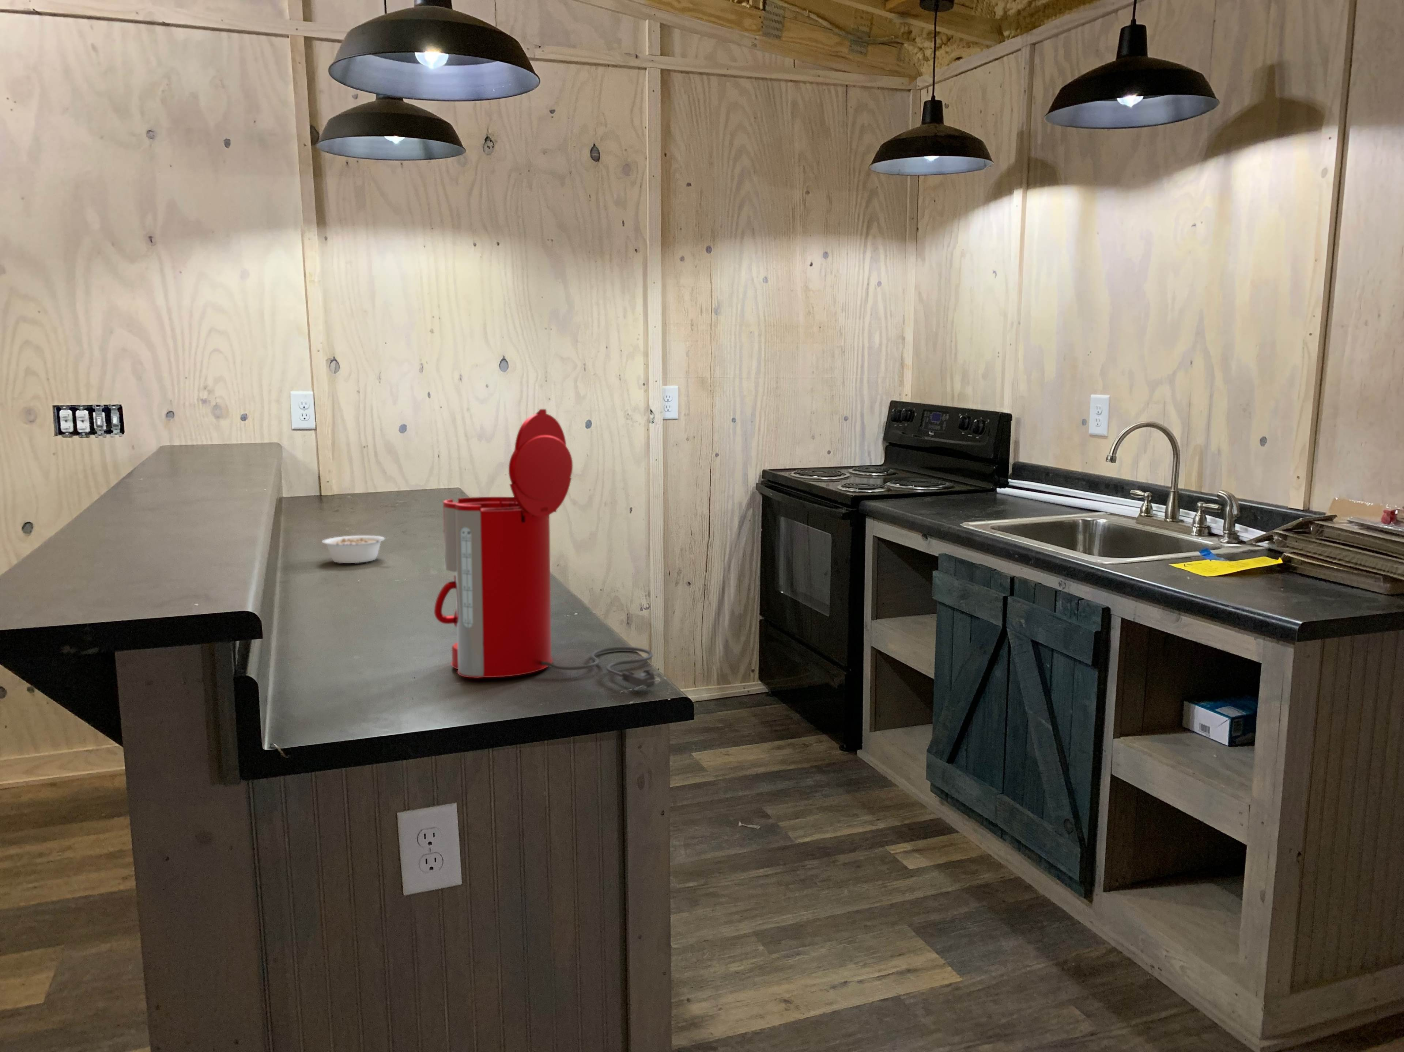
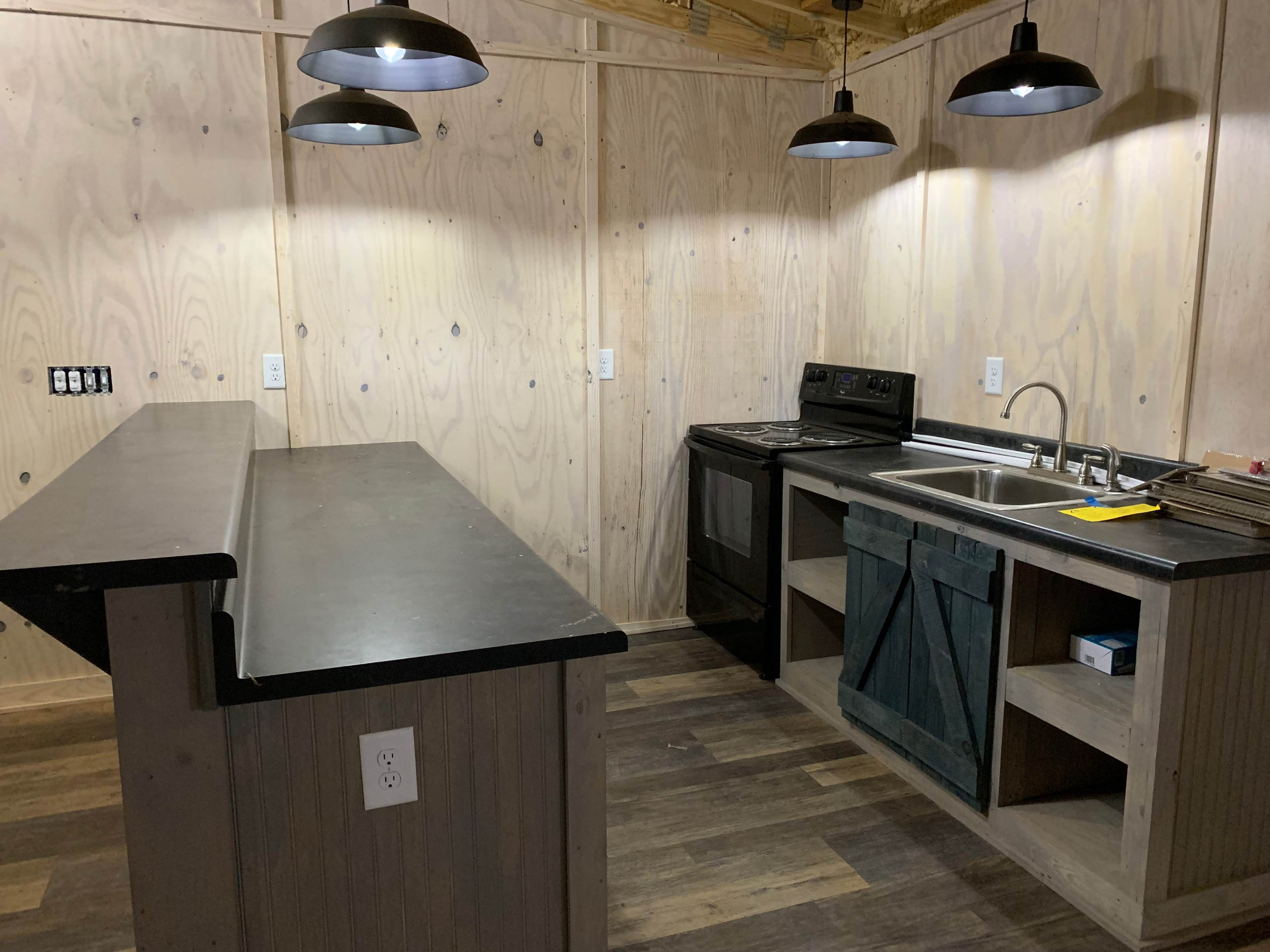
- legume (356, 548)
- coffee maker (549, 540)
